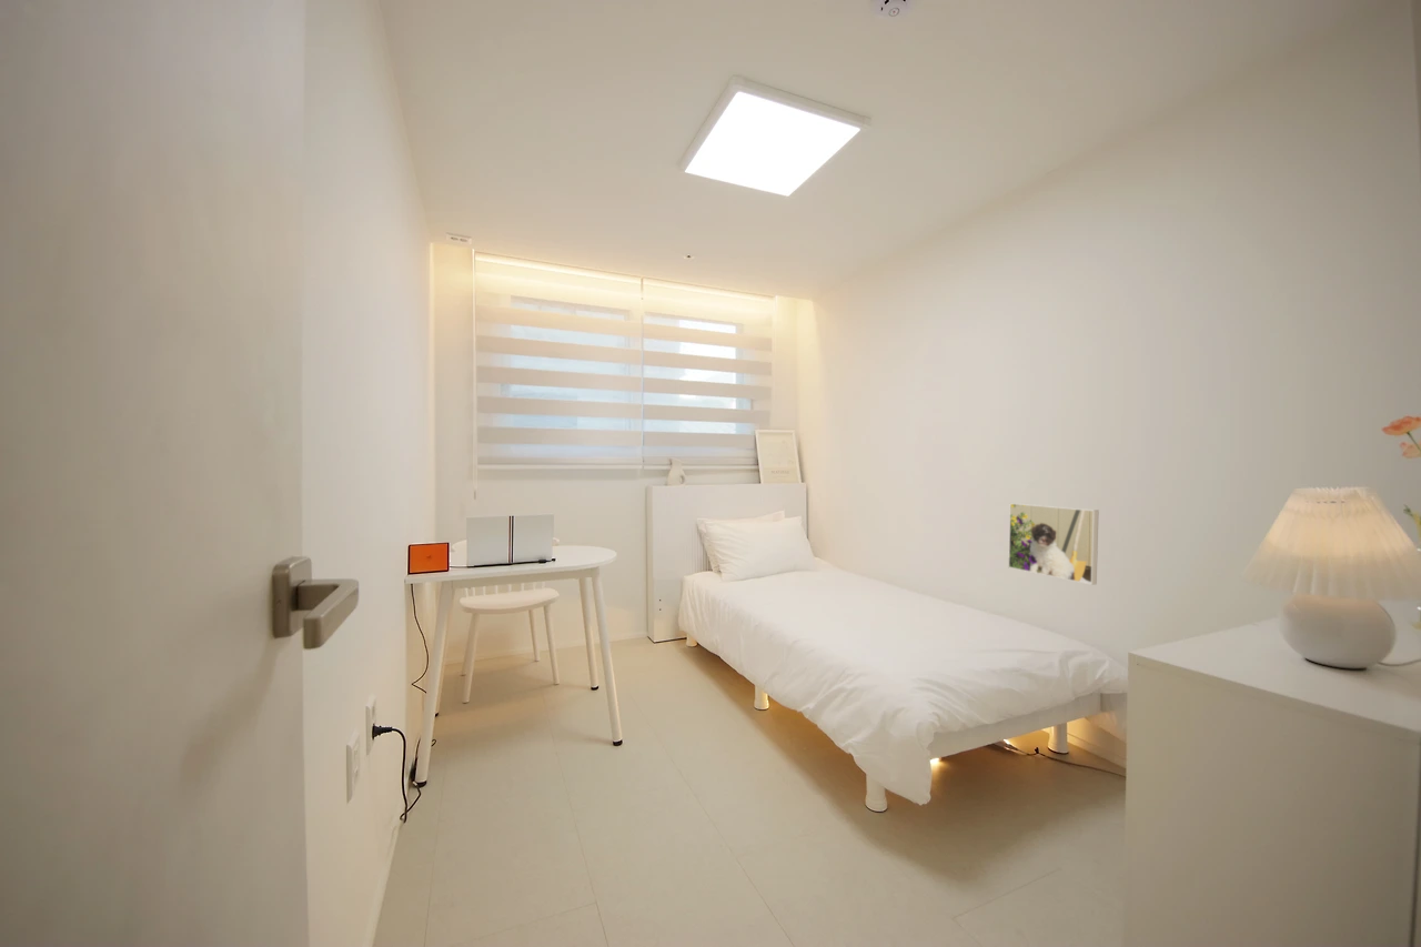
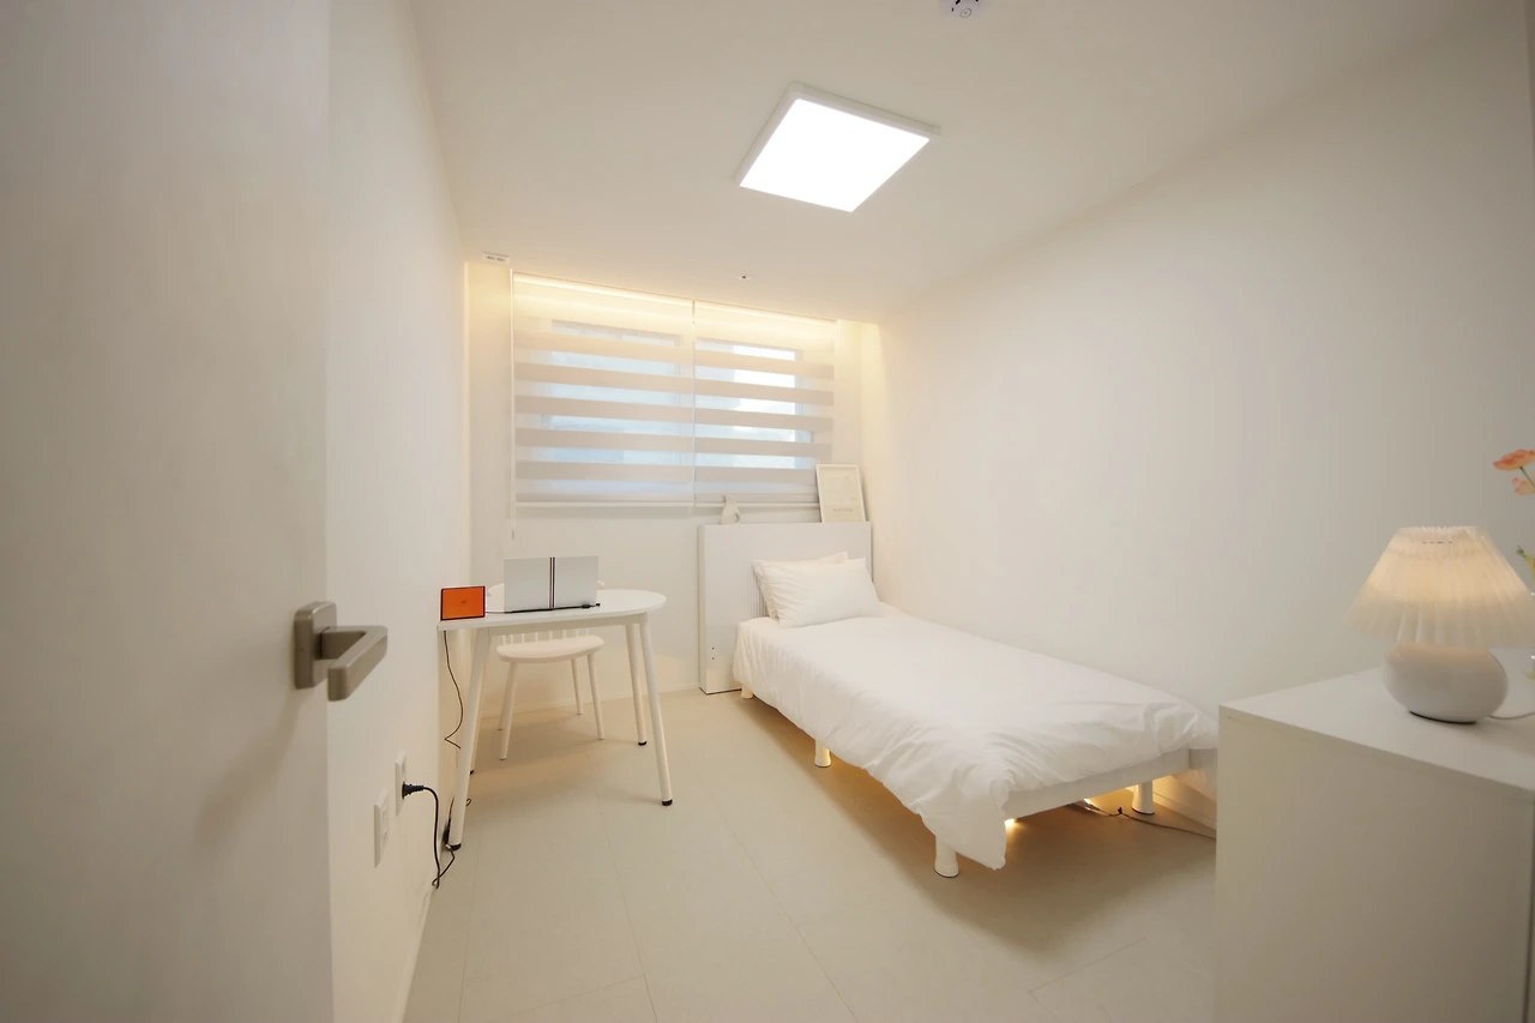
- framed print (1049, 541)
